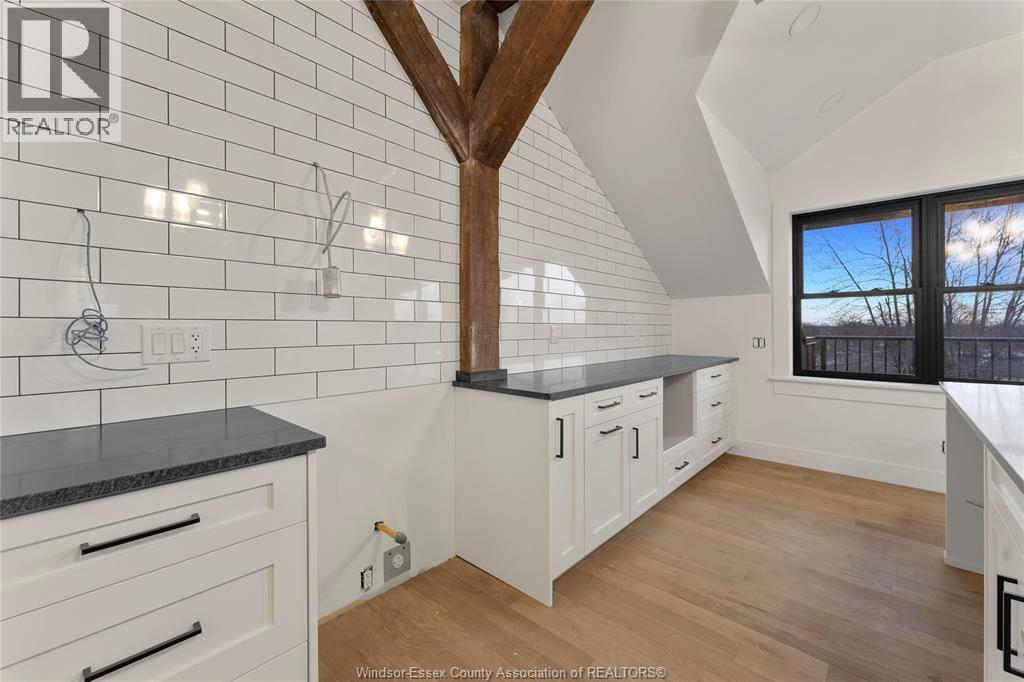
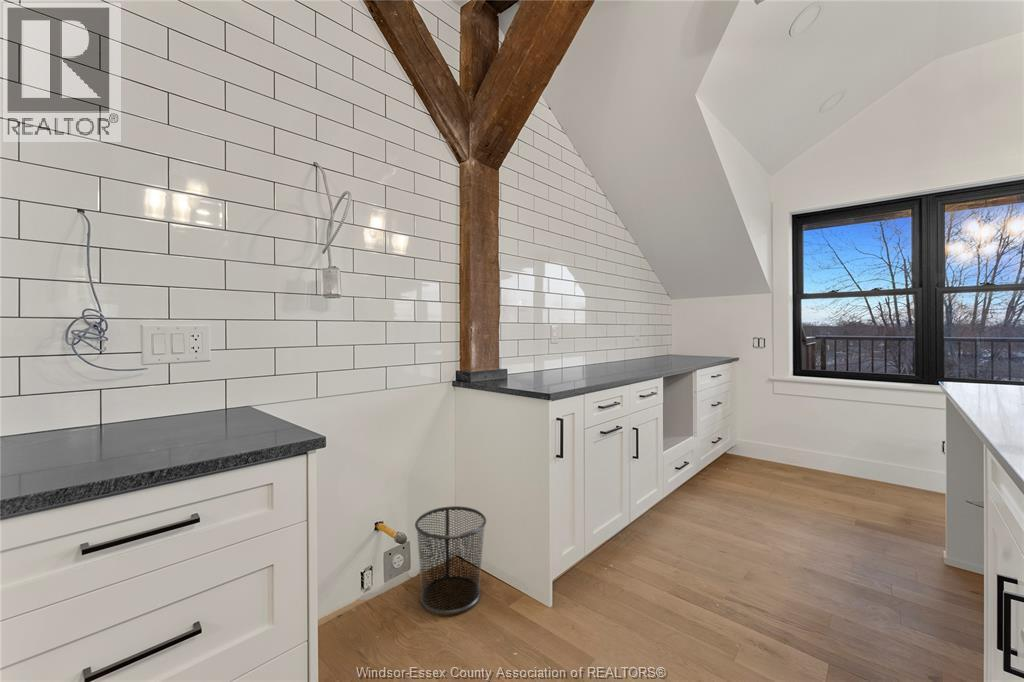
+ trash can (450, 557)
